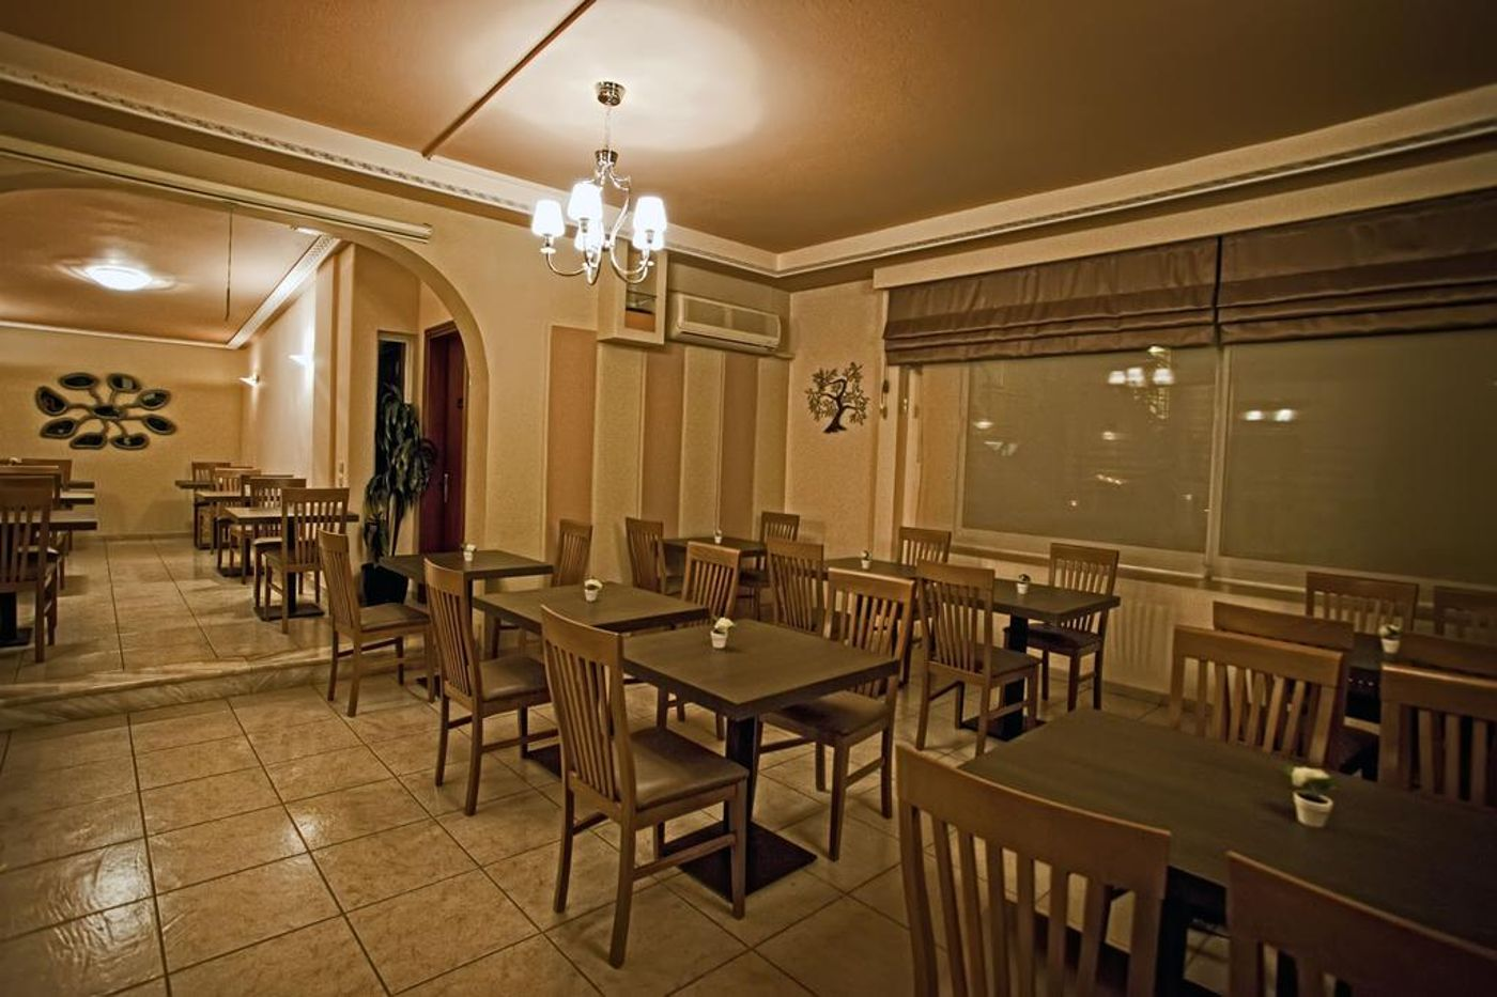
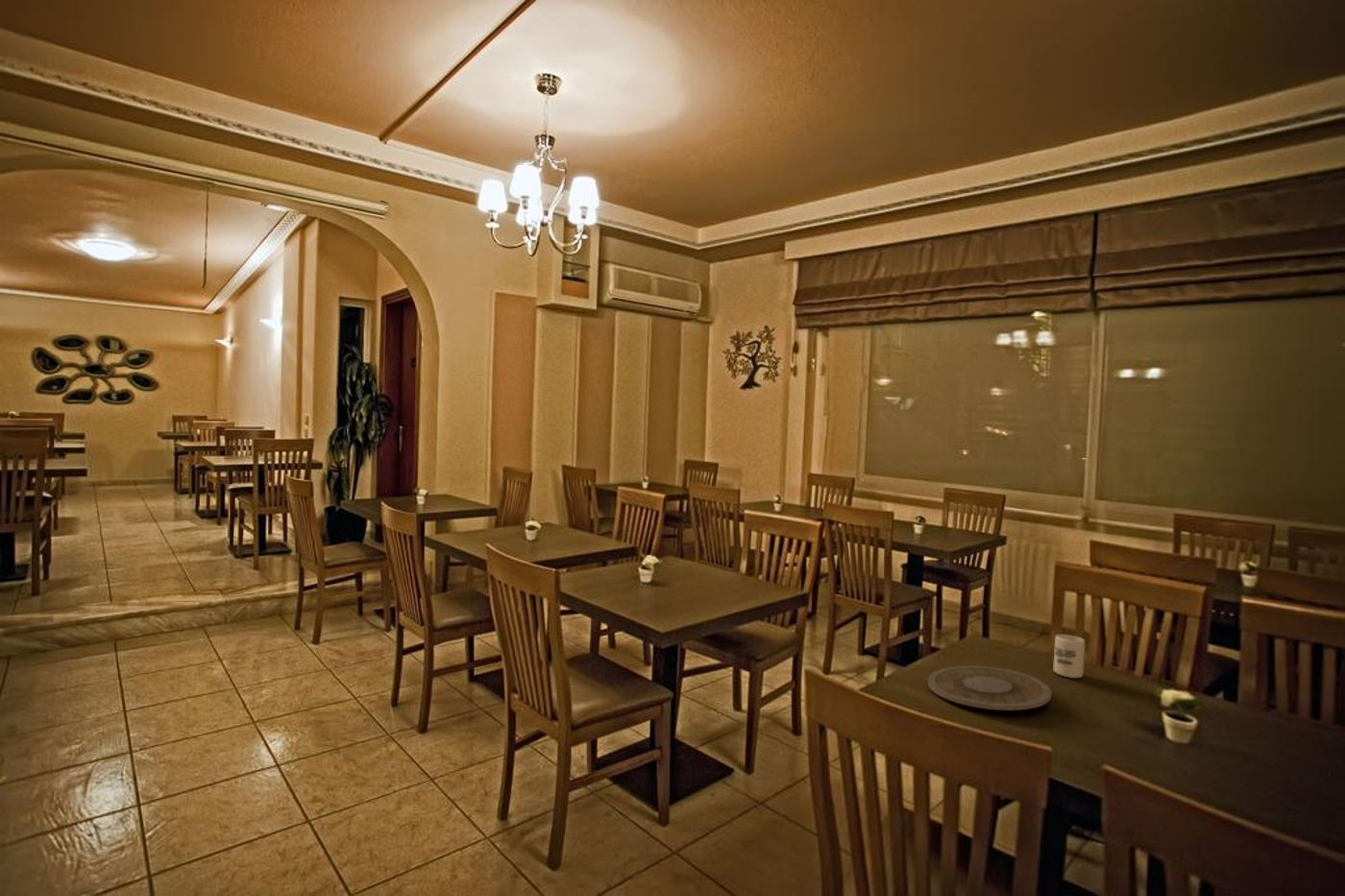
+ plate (987, 685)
+ cup (1068, 656)
